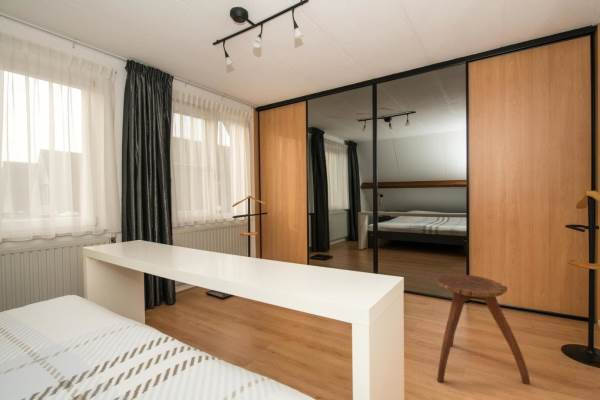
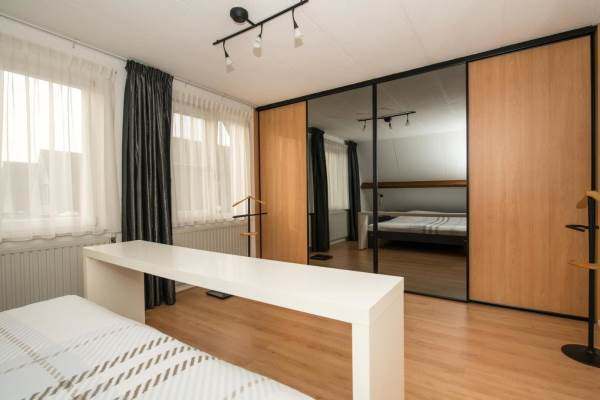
- stool (457, 324)
